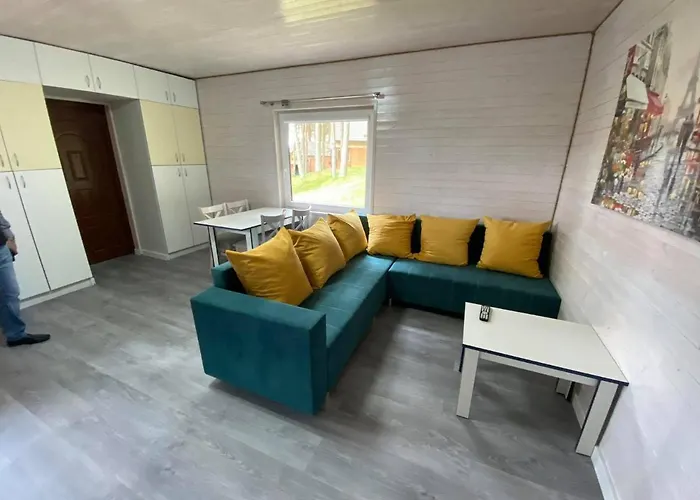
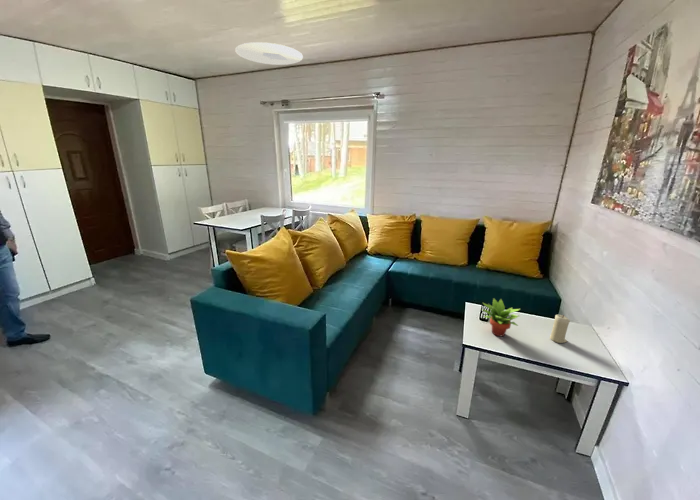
+ candle (560, 327)
+ succulent plant (499, 318)
+ ceiling light (269, 51)
